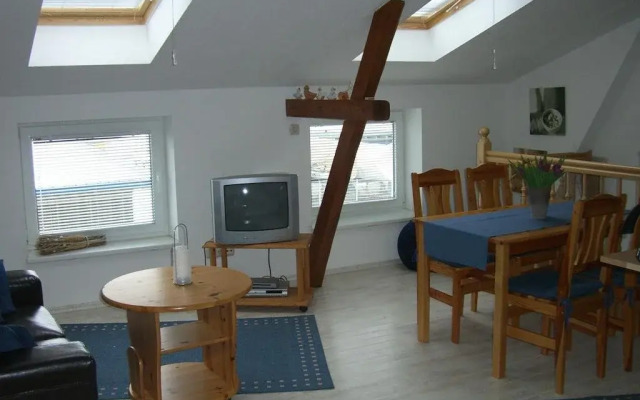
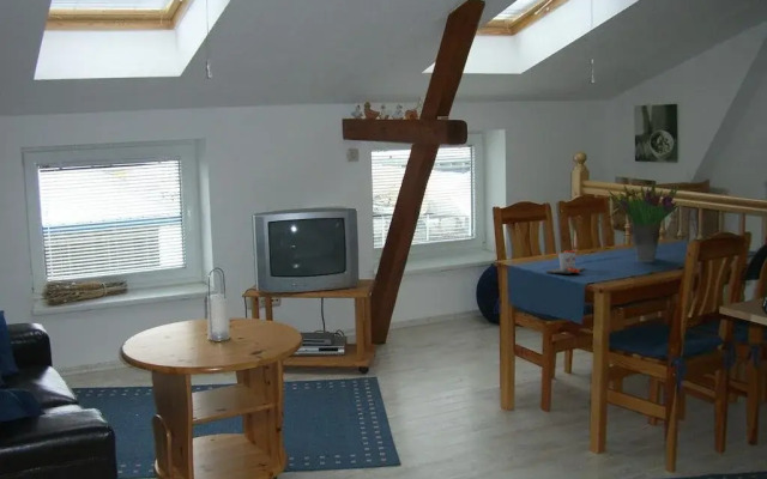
+ cup (568, 261)
